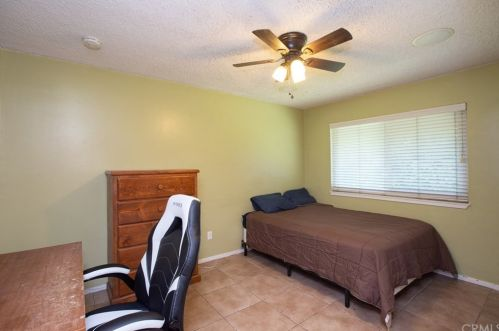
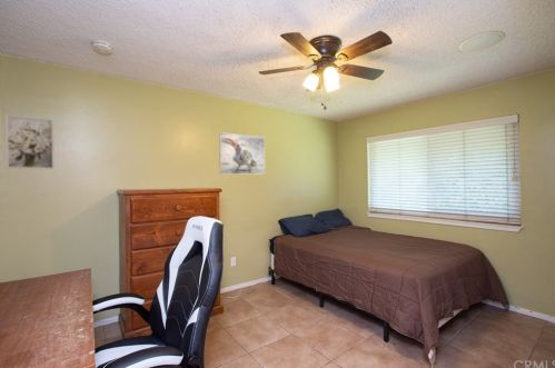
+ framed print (242, 155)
+ wall art (30, 142)
